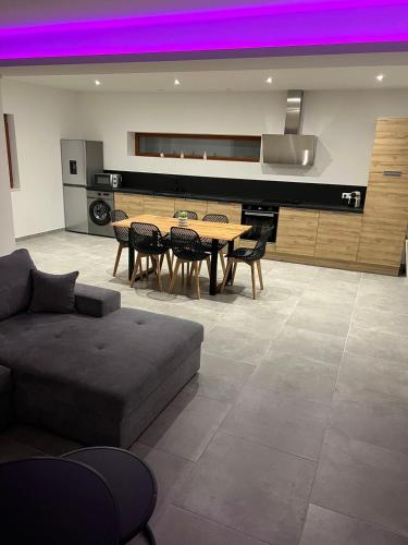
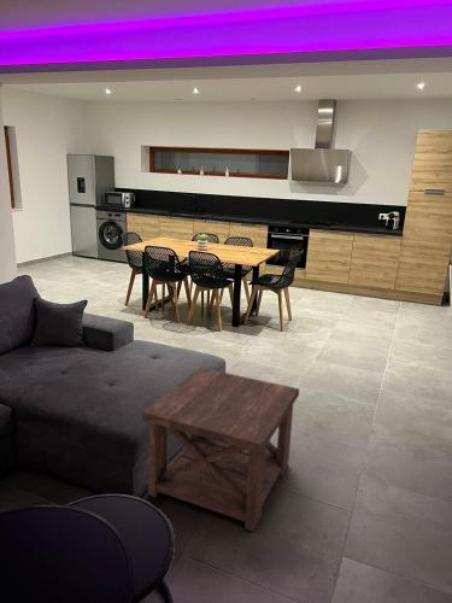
+ side table (224, 440)
